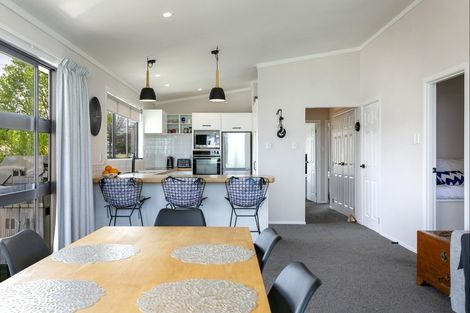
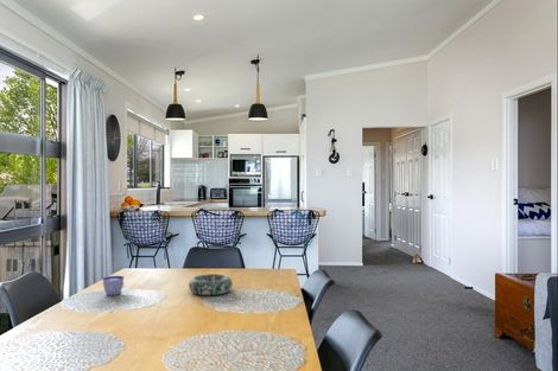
+ decorative bowl (210, 284)
+ cup (116, 284)
